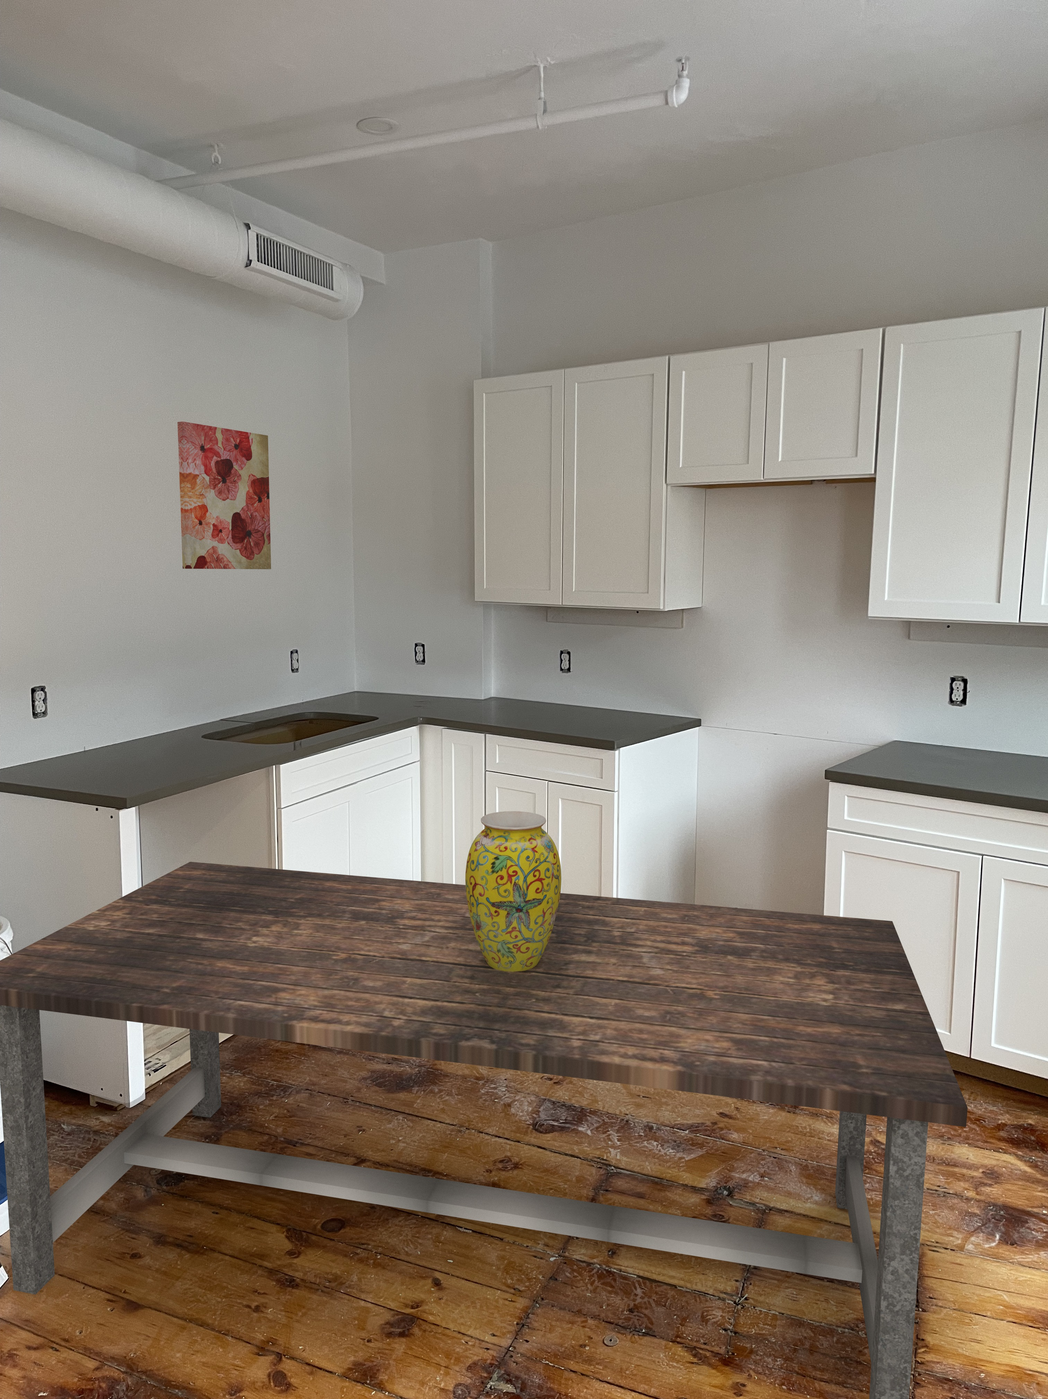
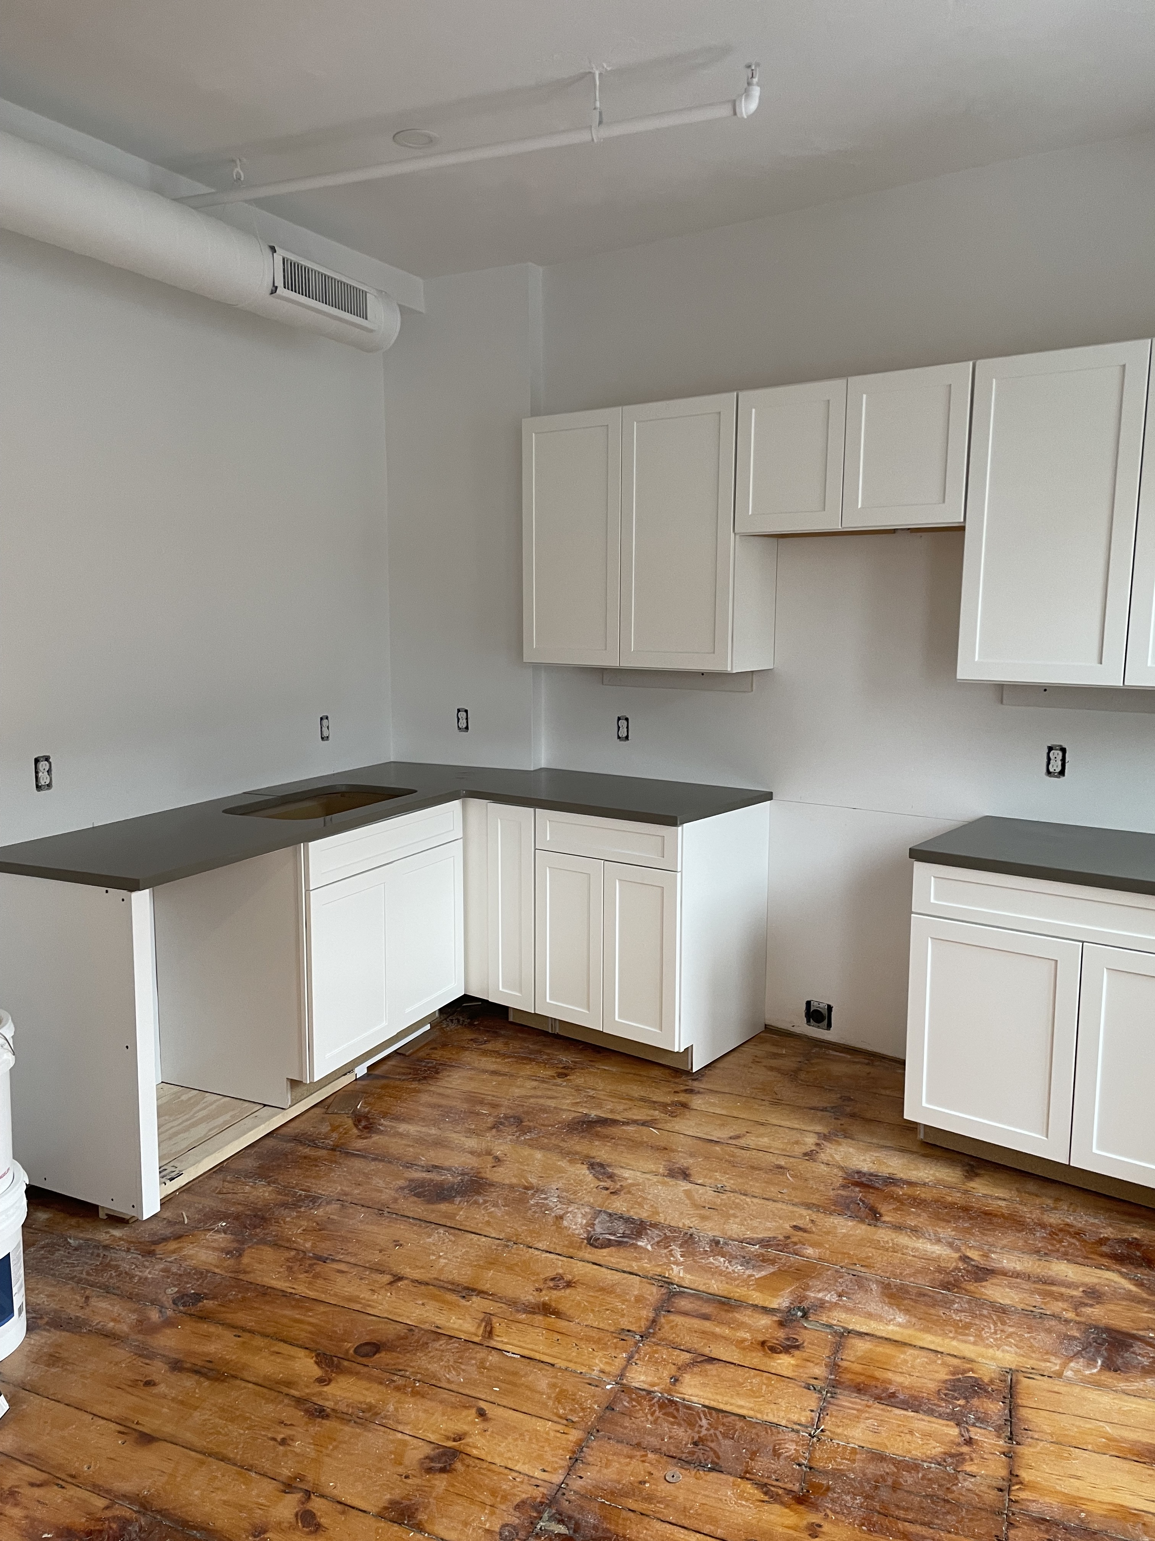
- wall art (227, 500)
- vase (513, 890)
- dining table (472, 1064)
